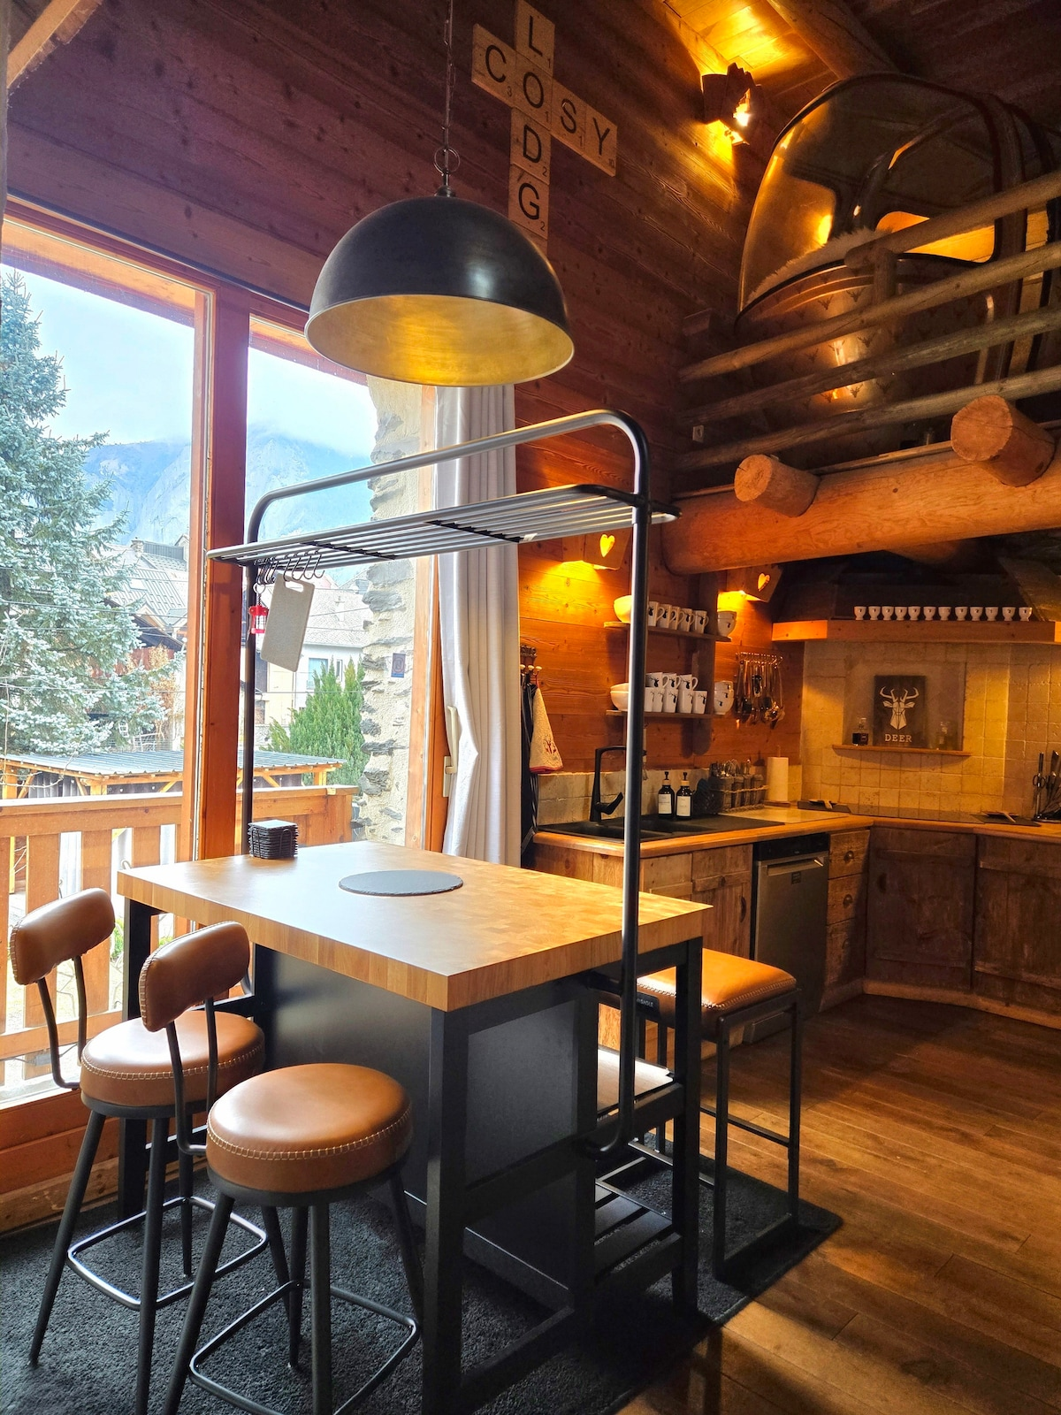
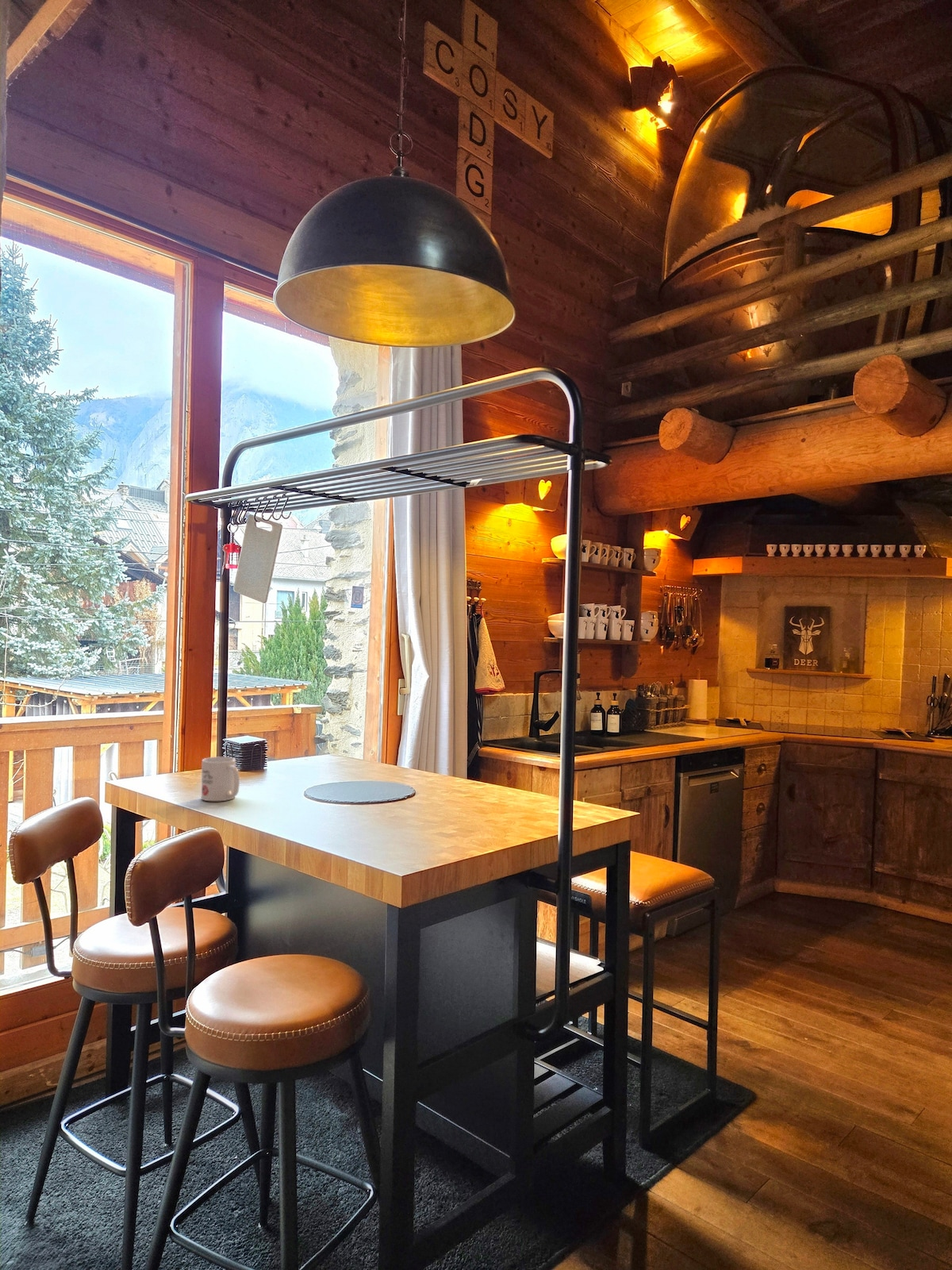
+ mug (222, 779)
